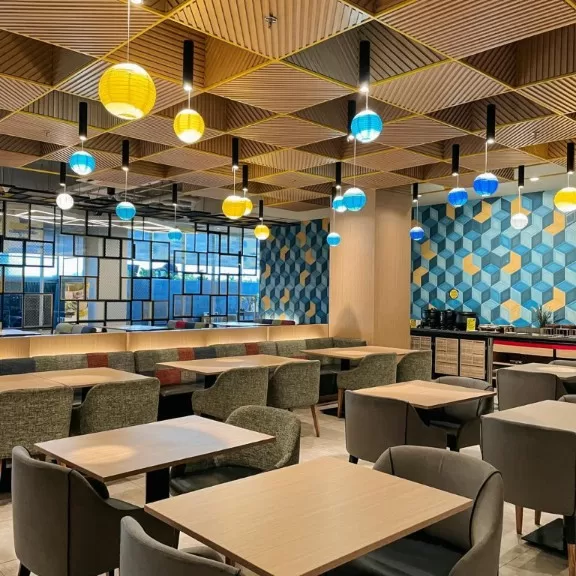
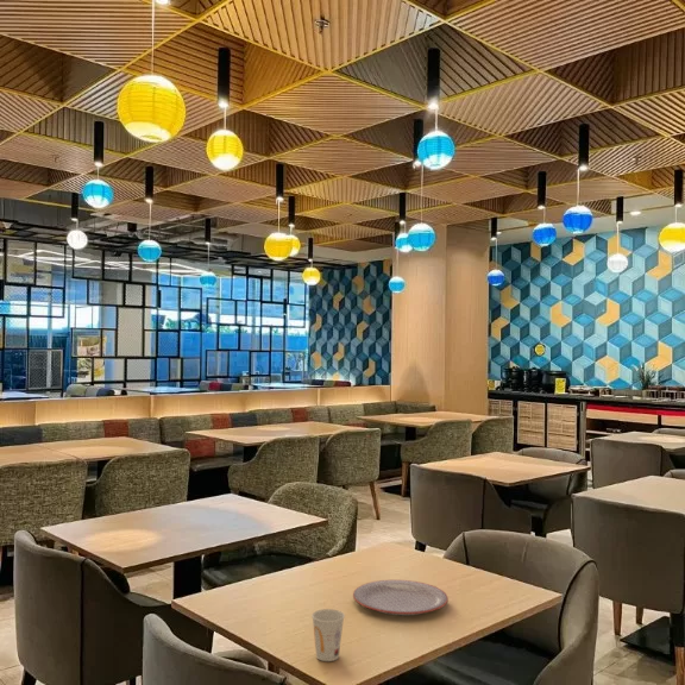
+ cup (327, 635)
+ plate (400, 598)
